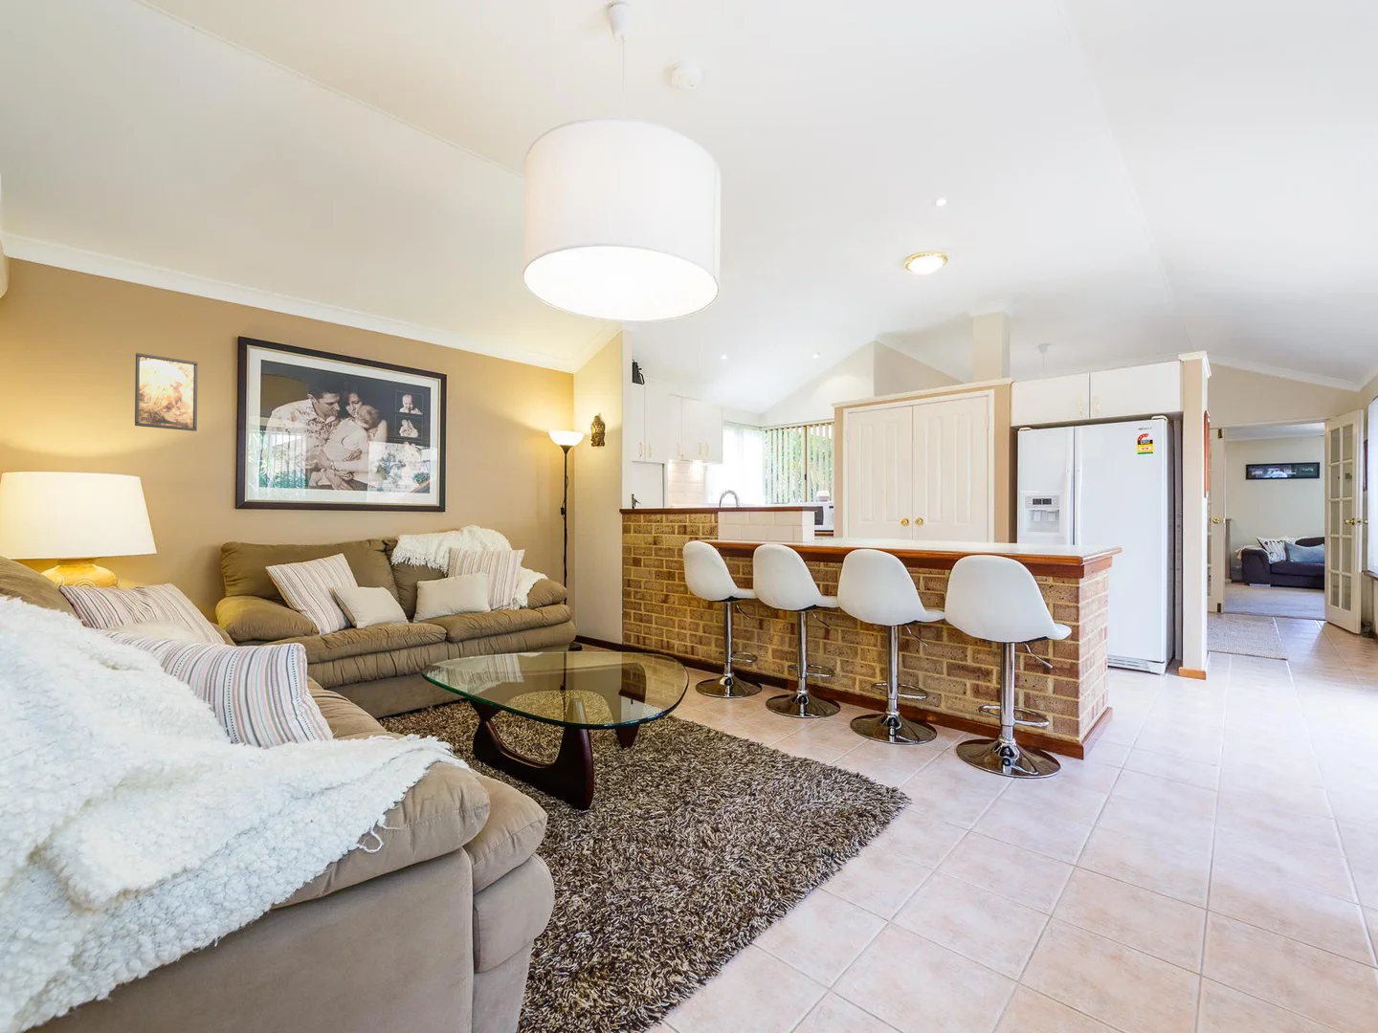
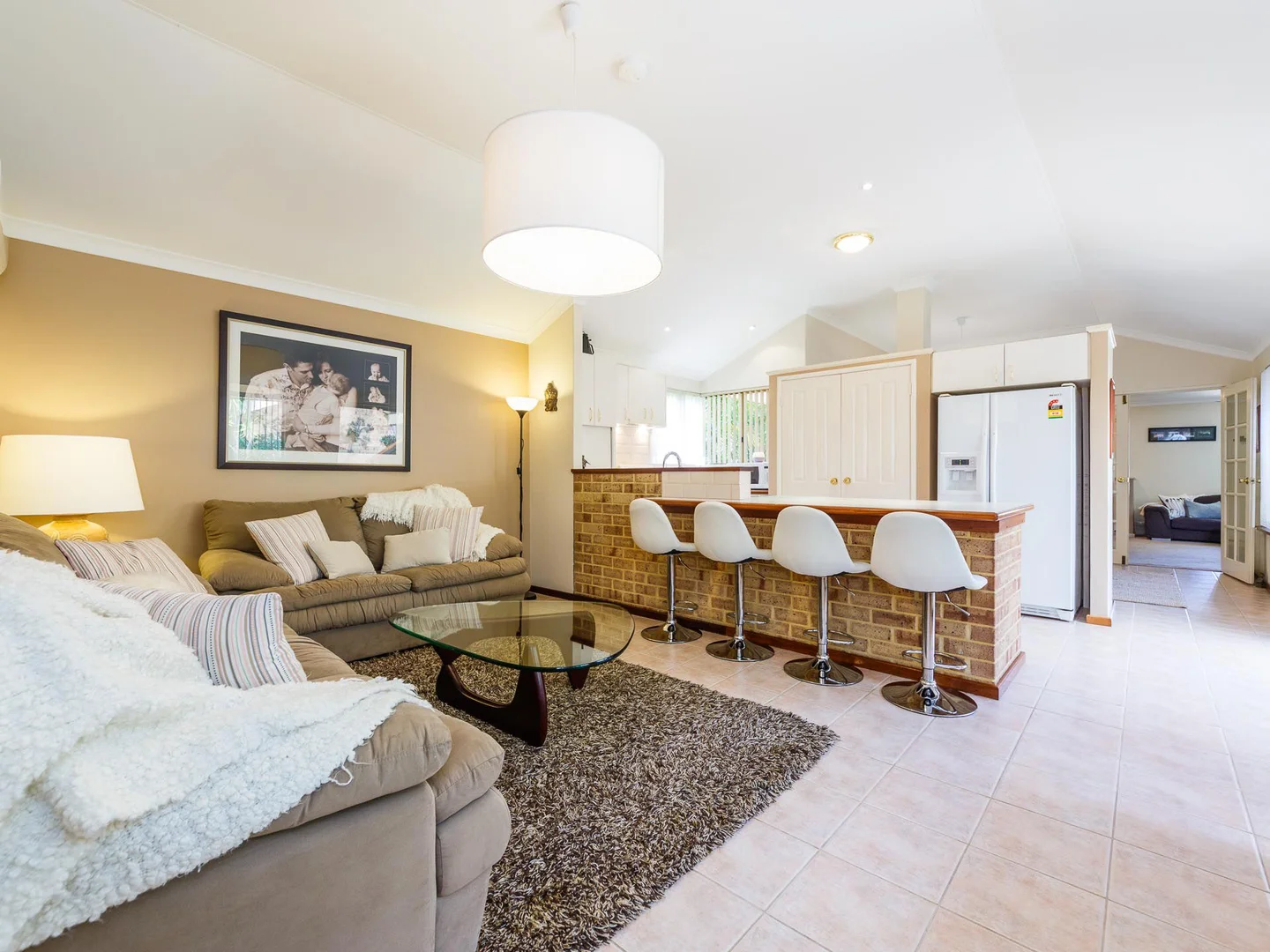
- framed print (166, 393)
